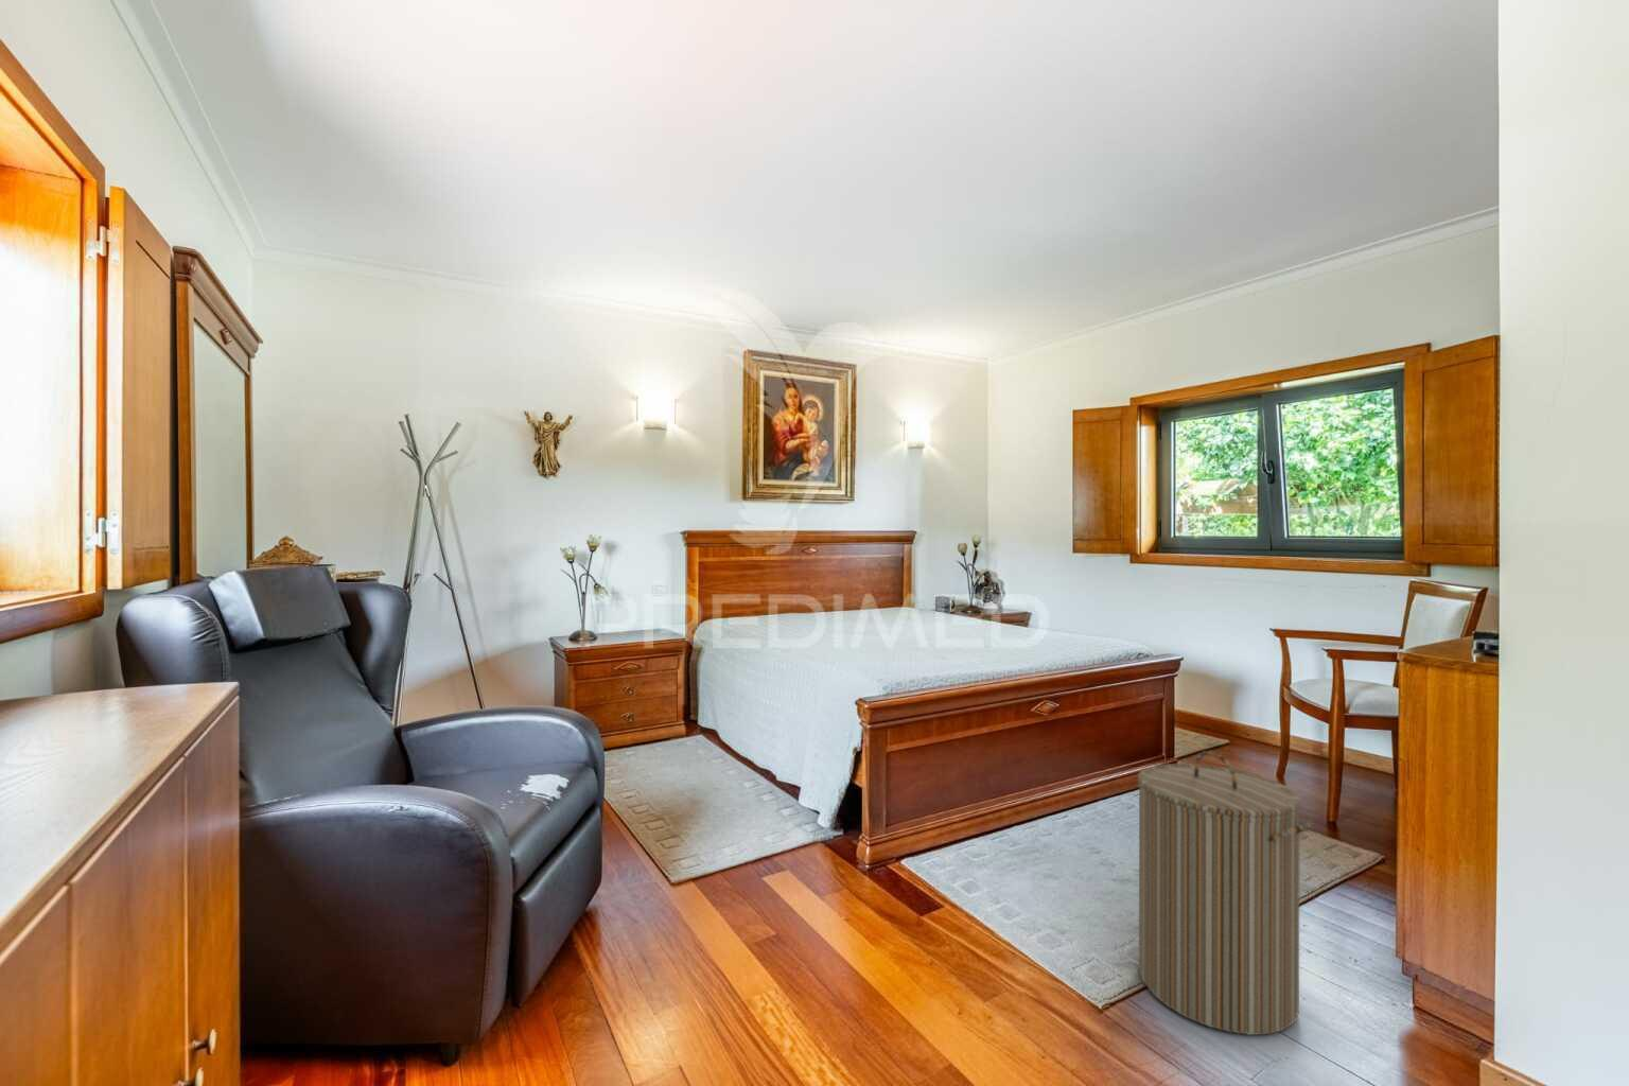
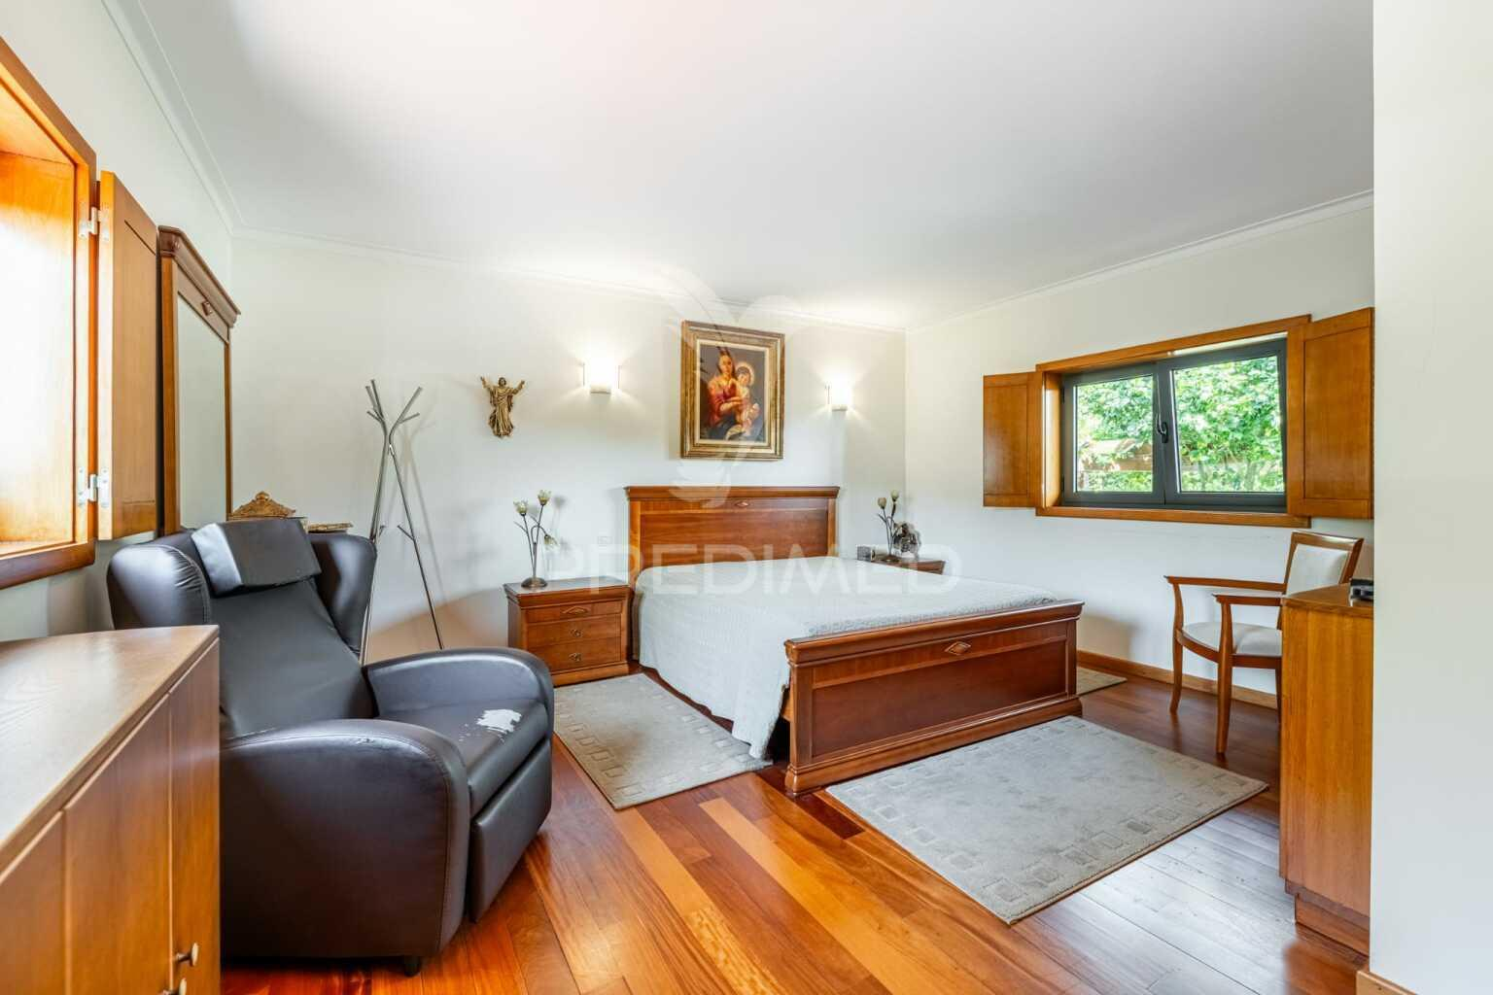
- laundry hamper (1216, 870)
